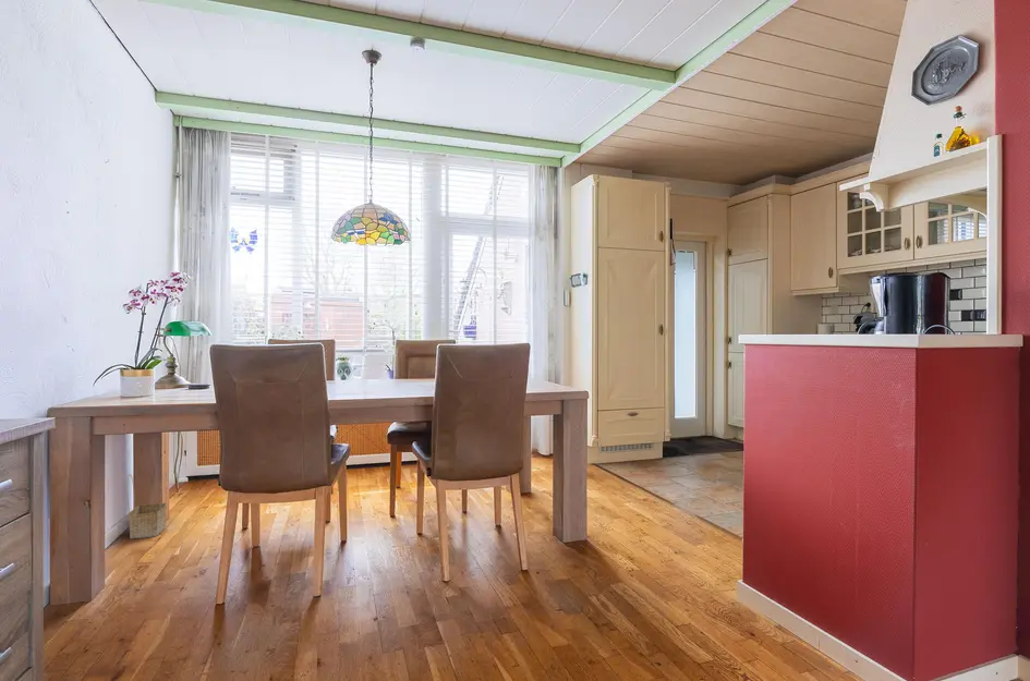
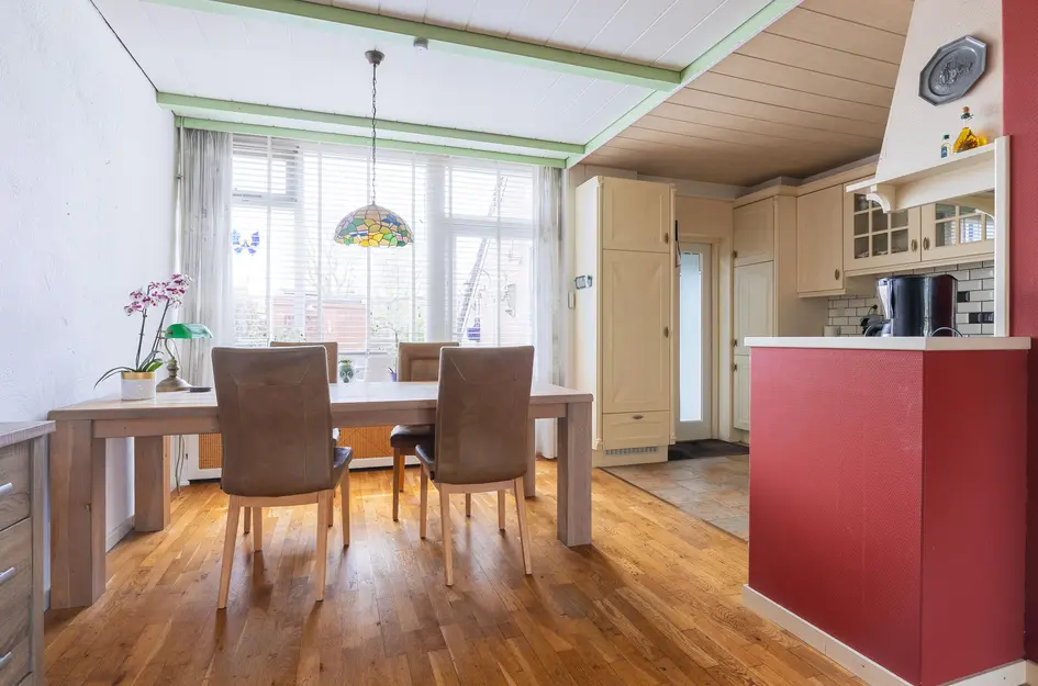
- basket (146, 504)
